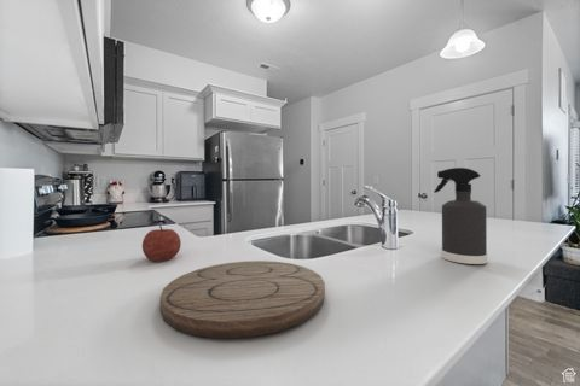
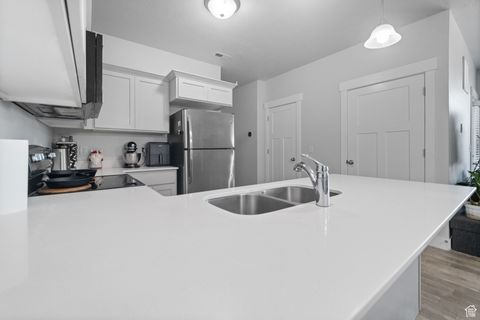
- spray bottle (459, 212)
- cutting board (246, 287)
- fruit (161, 241)
